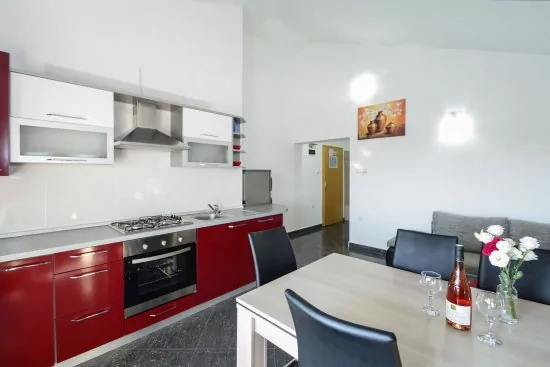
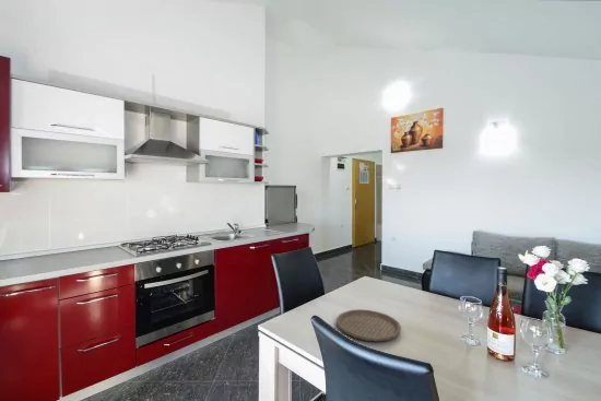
+ plate (367, 325)
